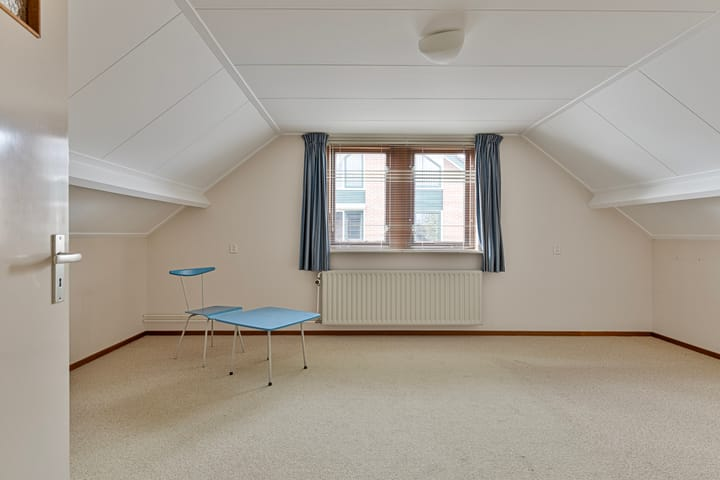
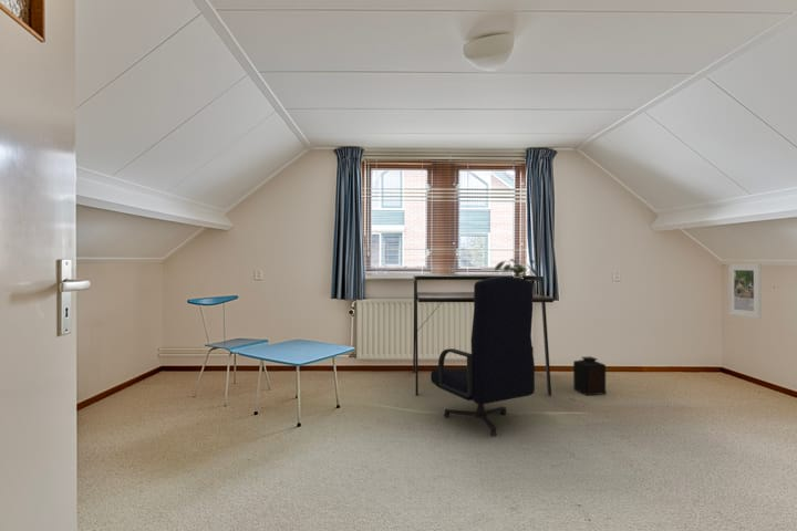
+ office chair (480, 347)
+ potted plant (519, 277)
+ desk (473, 301)
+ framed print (744, 290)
+ lantern (589, 374)
